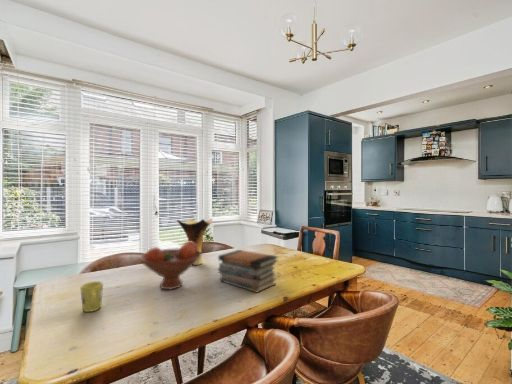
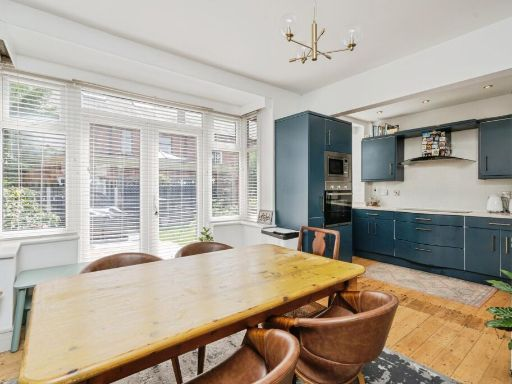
- mug (92, 298)
- vase (195, 240)
- book stack (247, 269)
- fruit bowl (171, 264)
